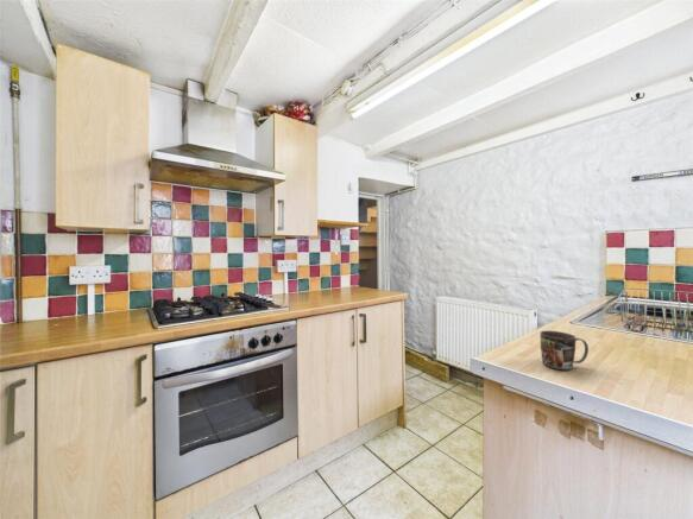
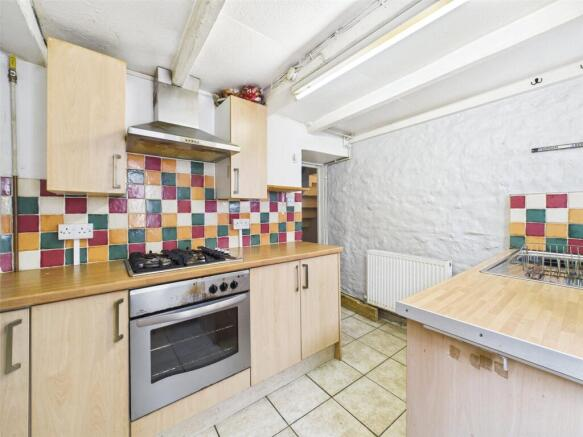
- mug (563, 349)
